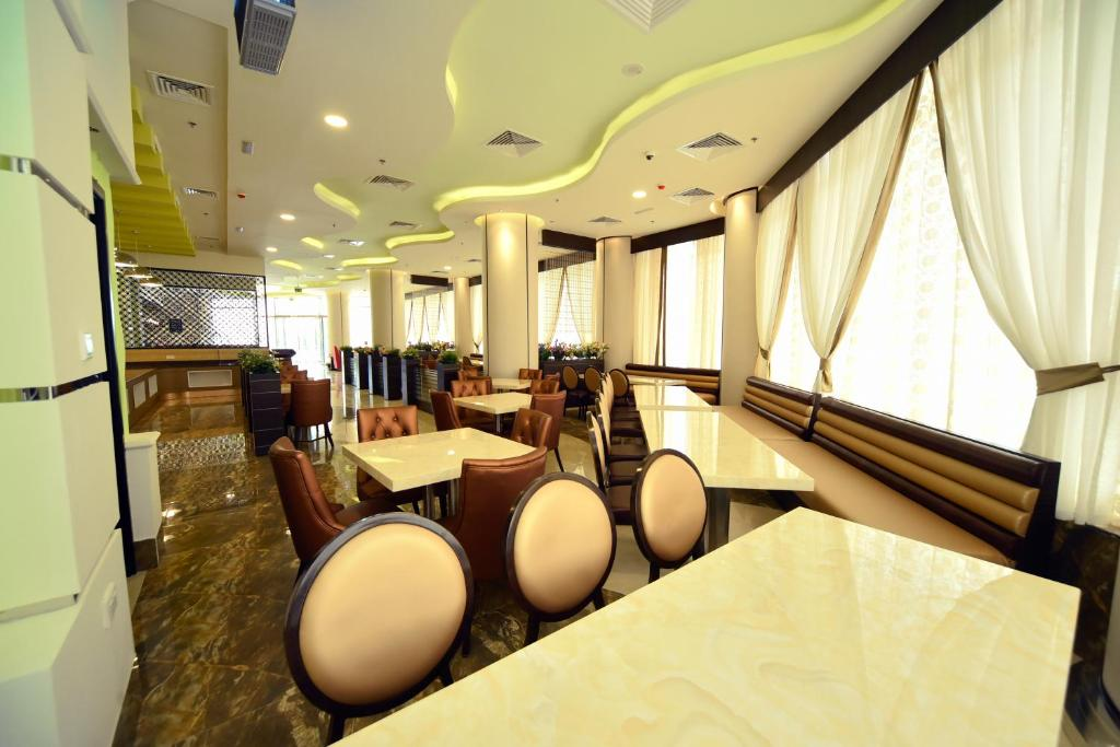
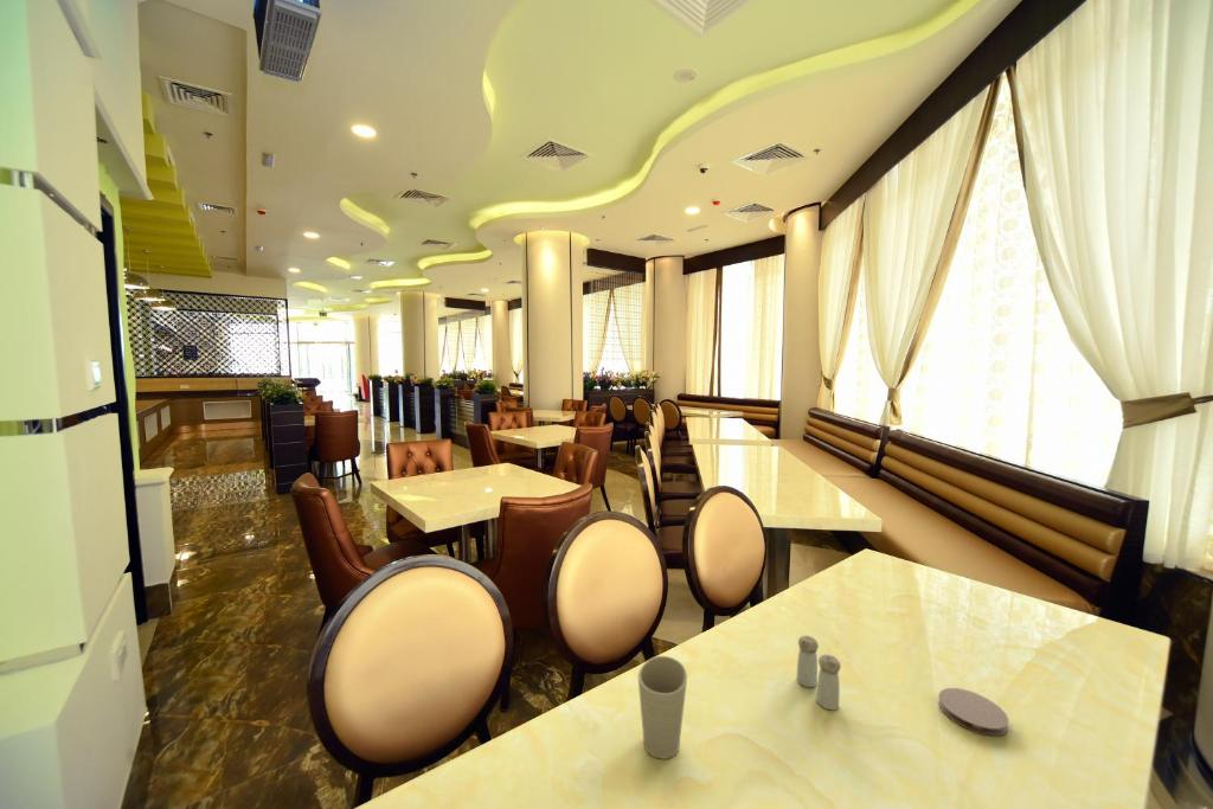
+ salt and pepper shaker (816, 669)
+ cup (661, 707)
+ coaster (971, 710)
